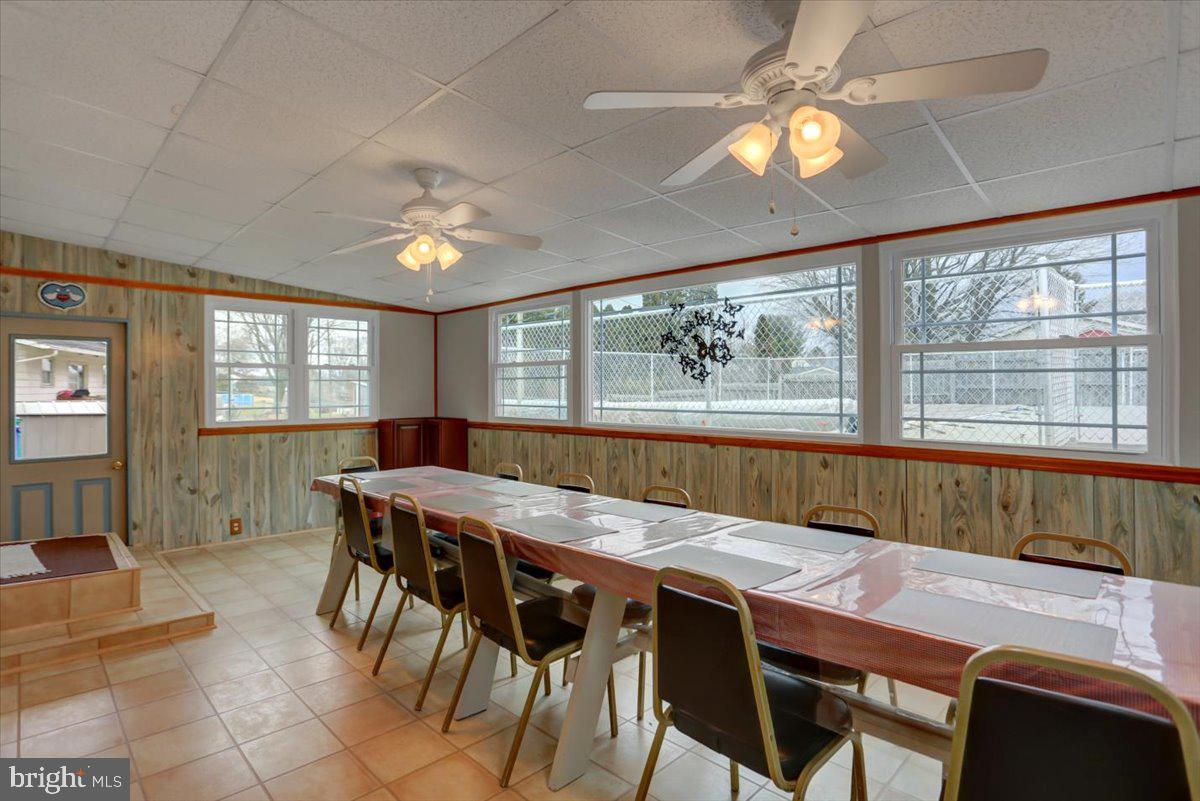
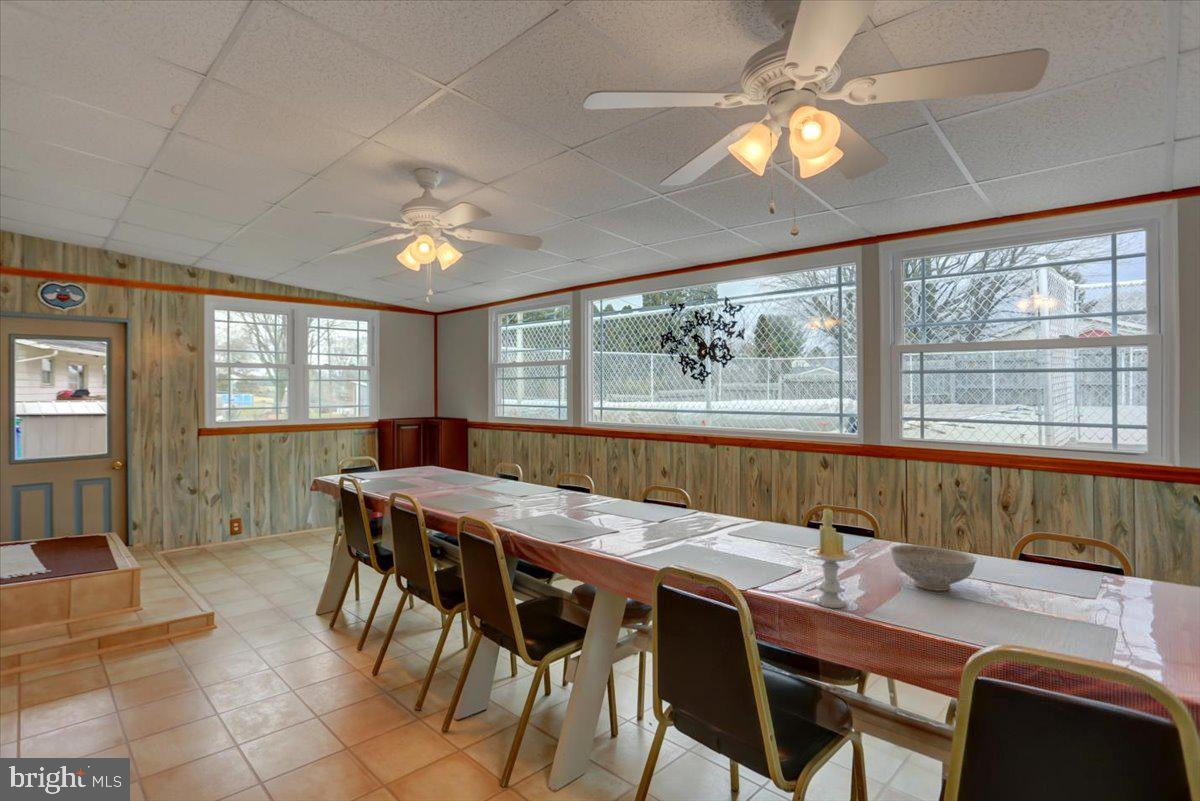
+ decorative bowl (932, 569)
+ candle (830, 556)
